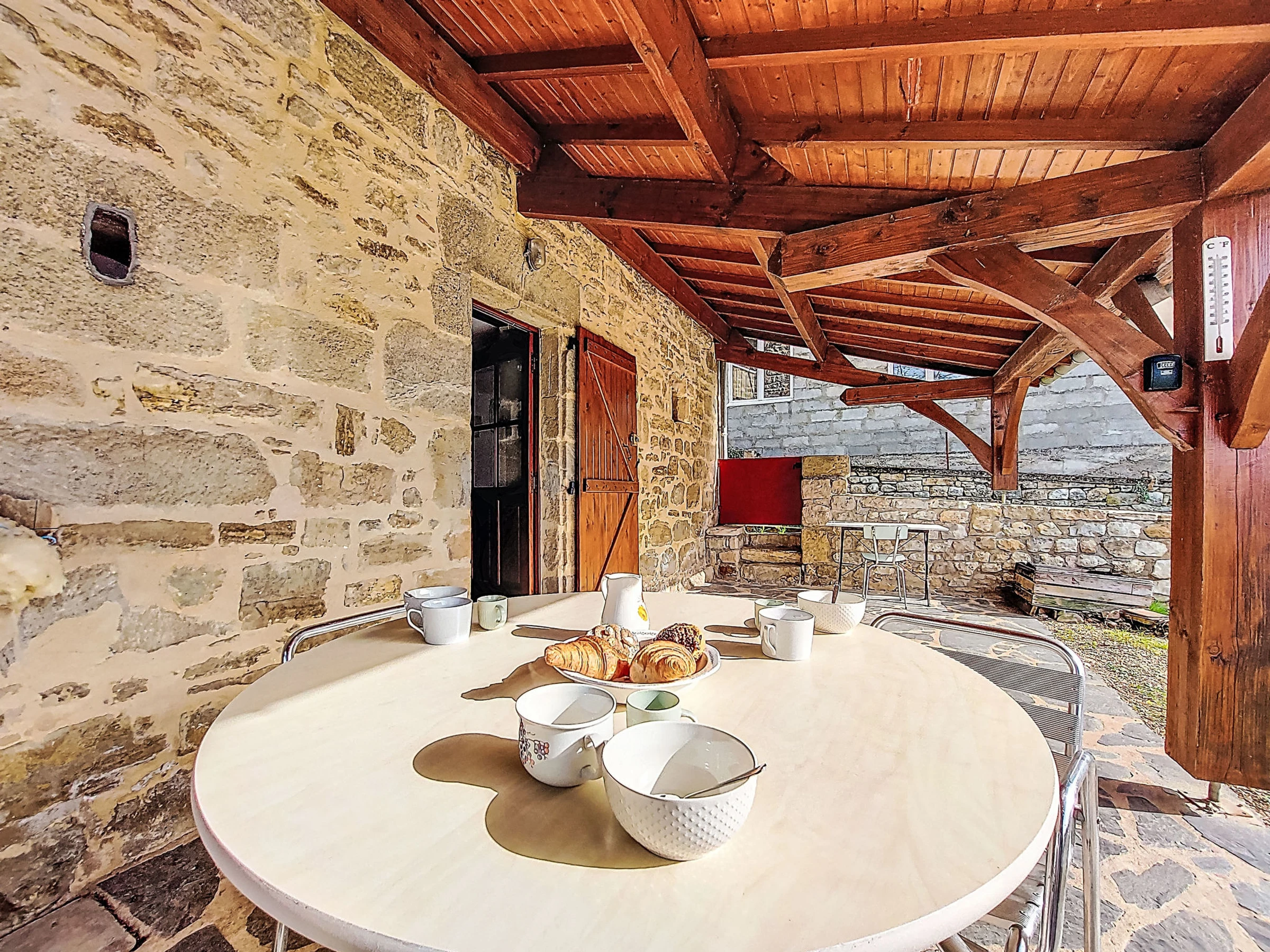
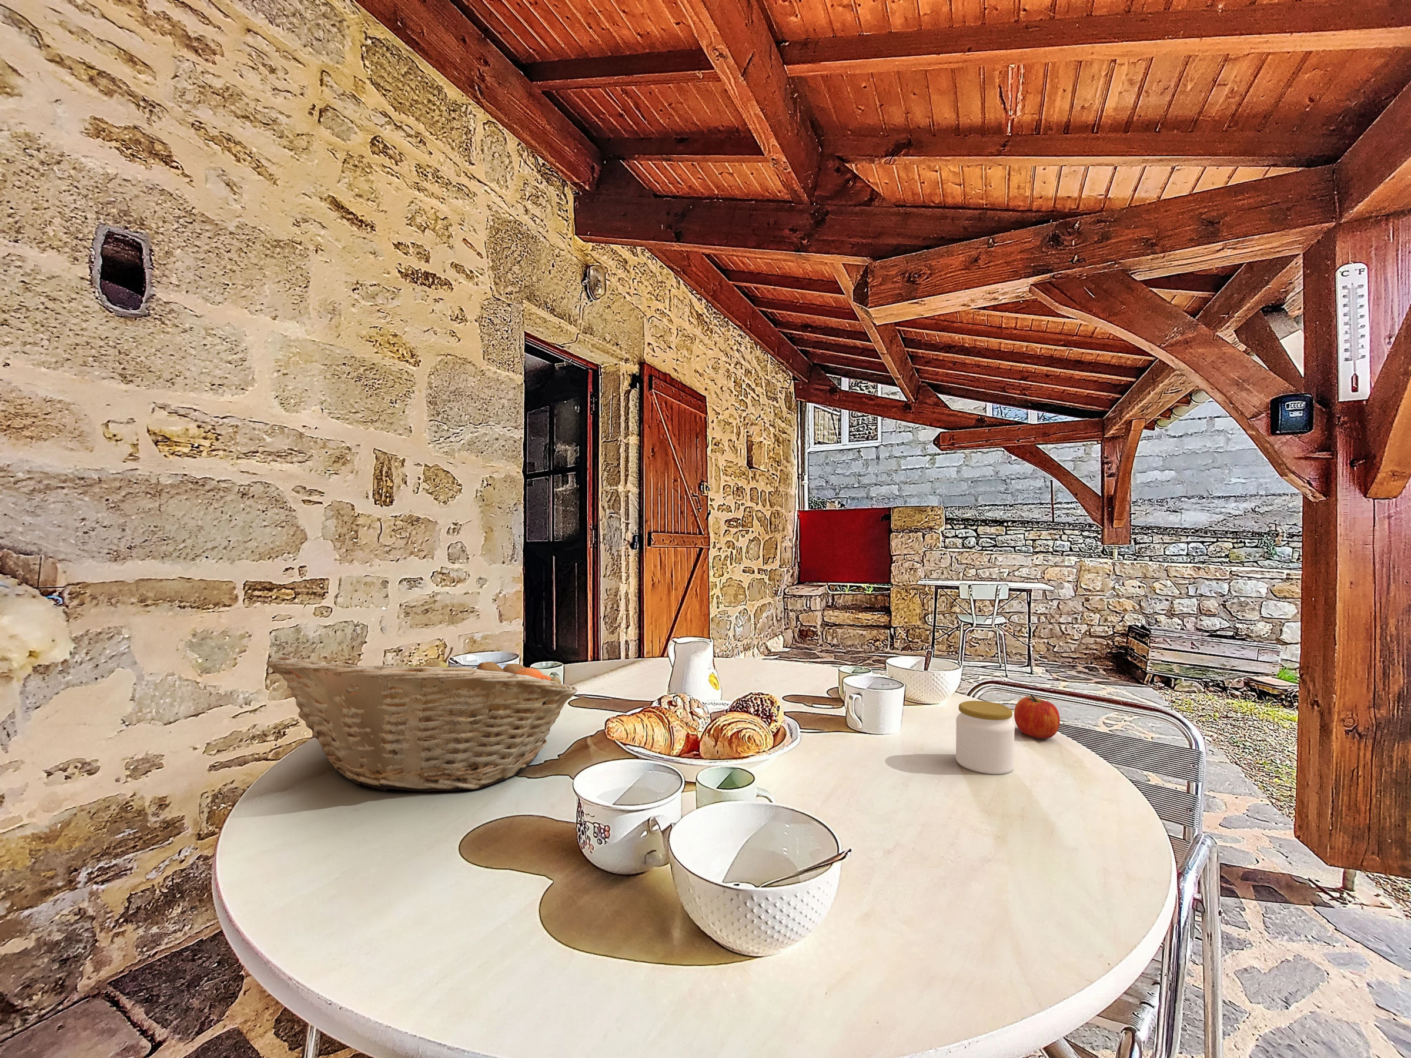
+ fruit (1037, 715)
+ fruit basket (430, 700)
+ jar (984, 736)
